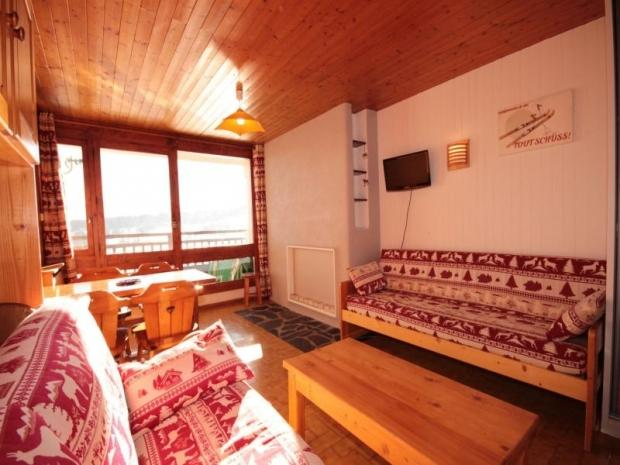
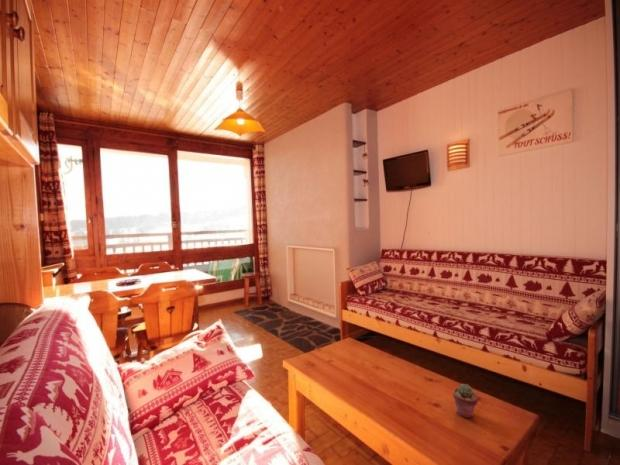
+ potted succulent (465, 399)
